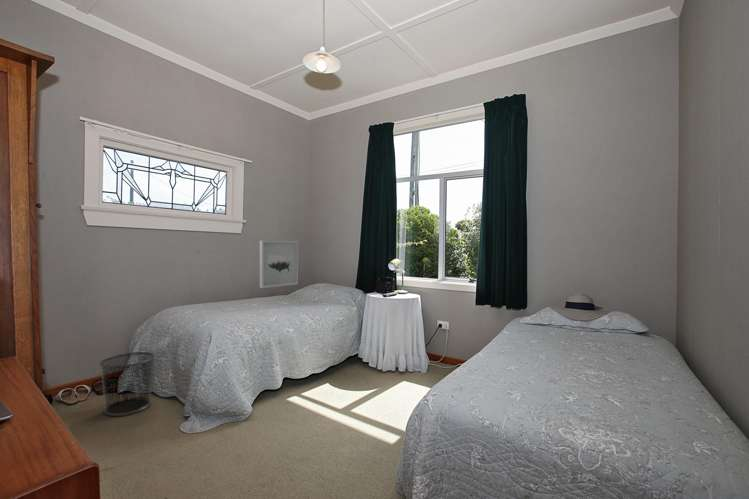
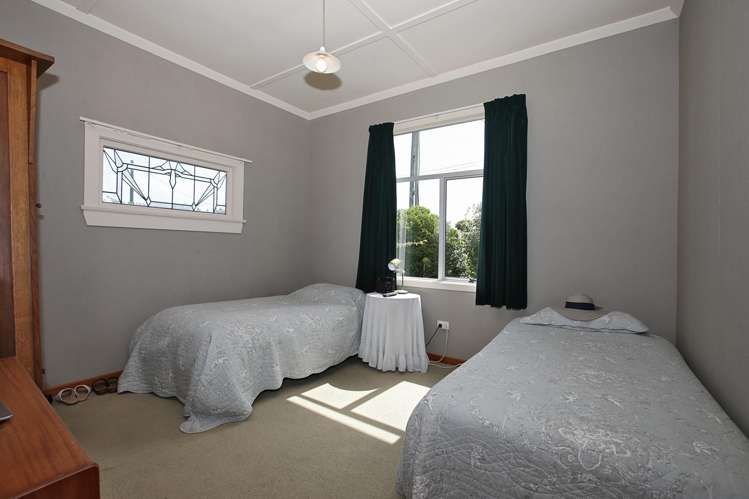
- wall art (279, 263)
- waste bin (128, 383)
